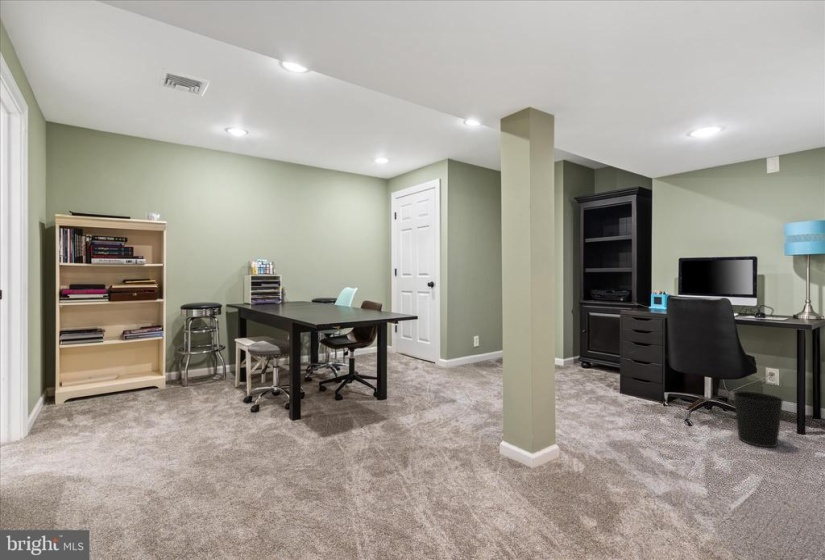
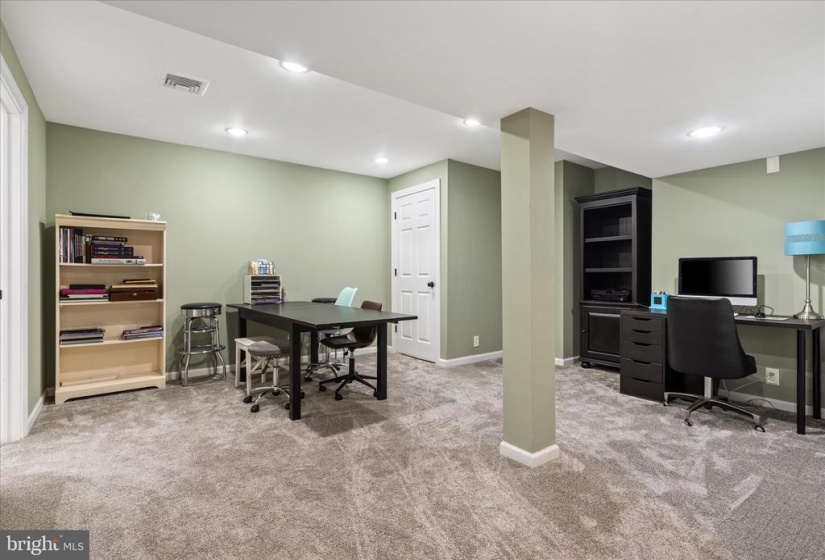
- wastebasket (757, 418)
